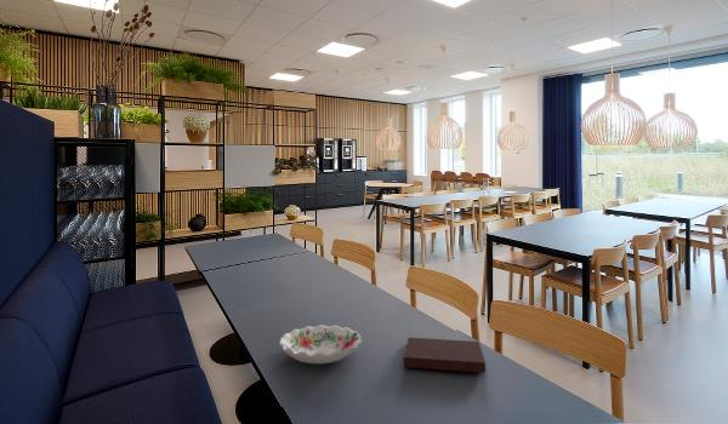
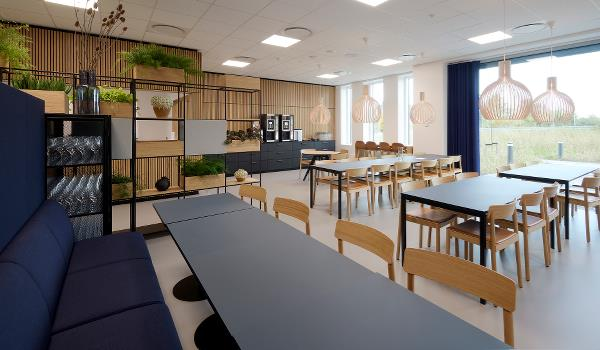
- decorative bowl (320, 346)
- notebook (443, 353)
